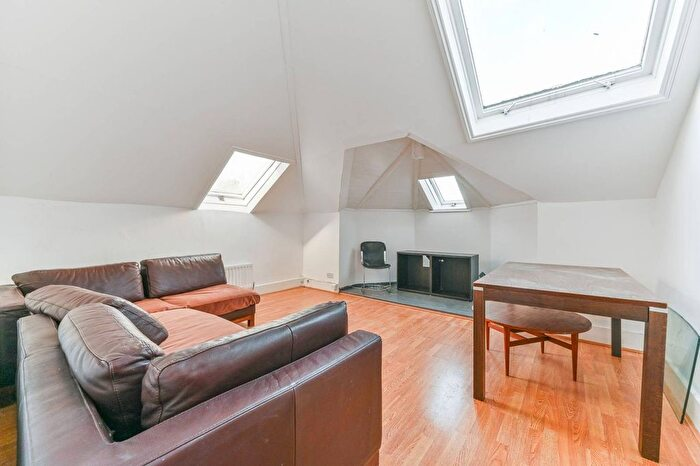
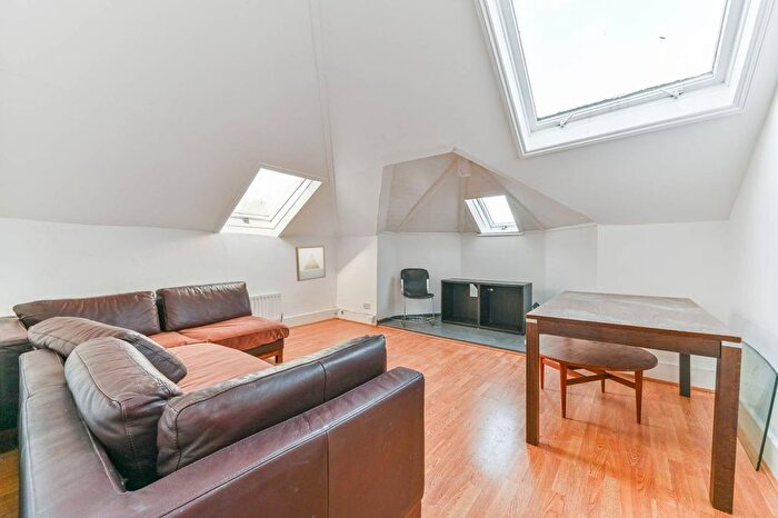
+ wall art (311, 262)
